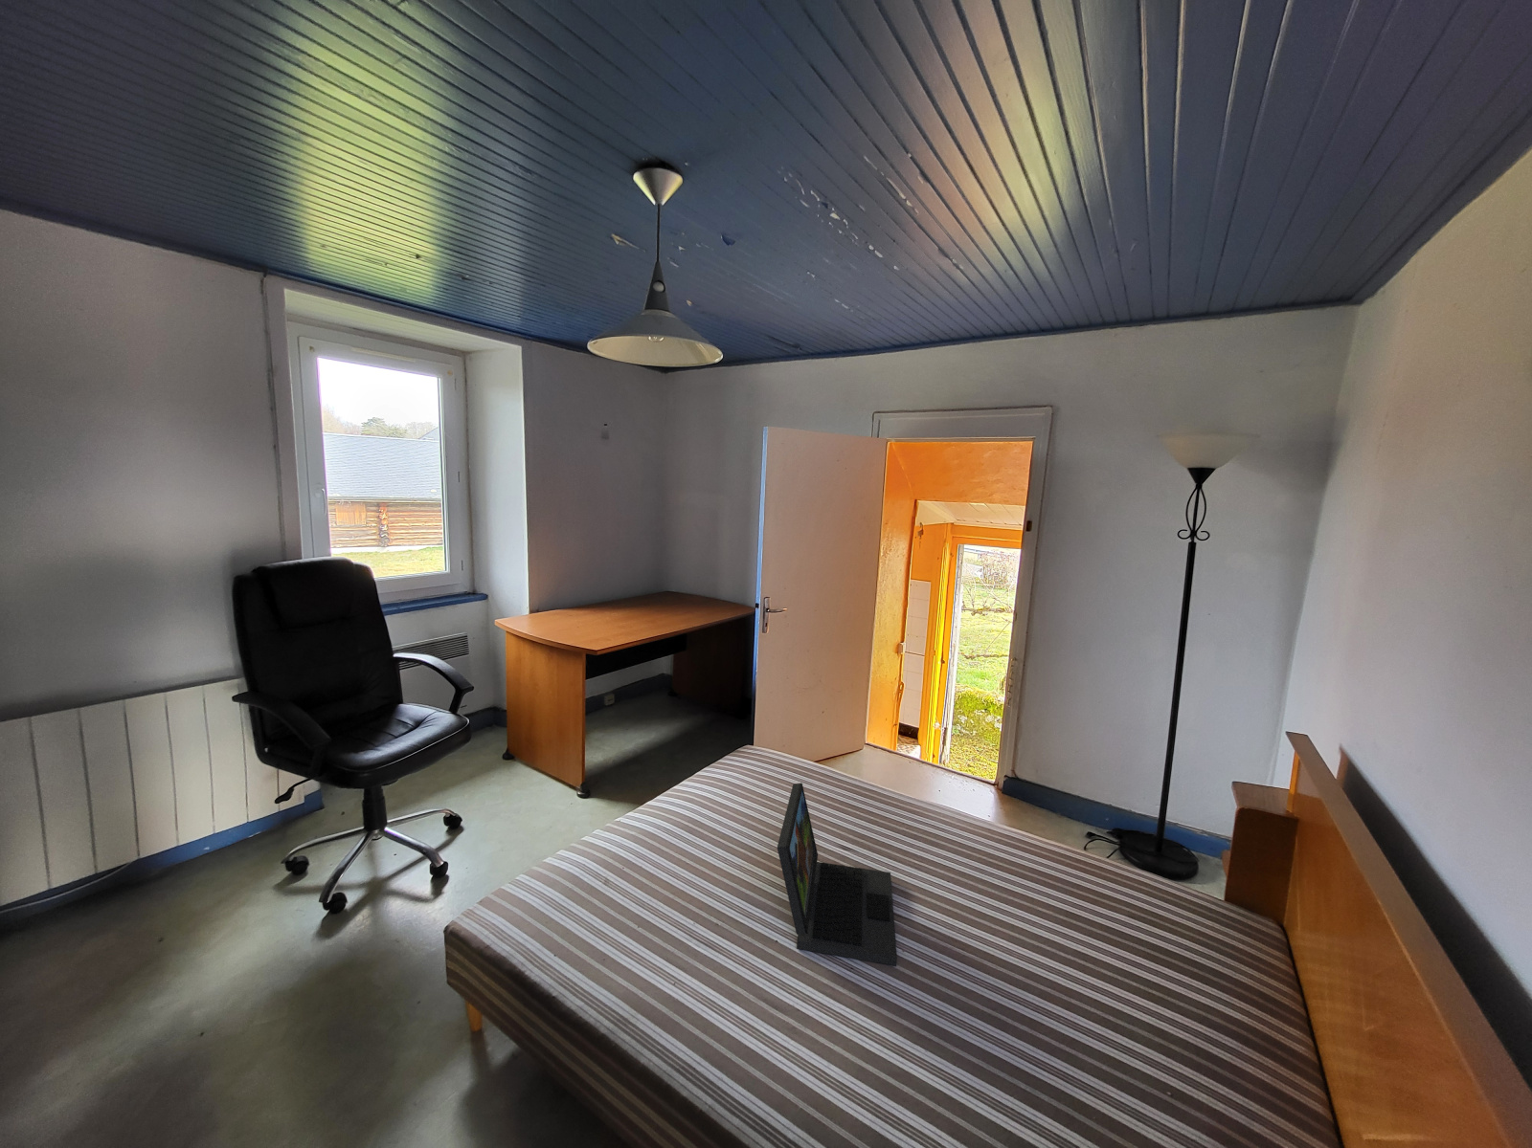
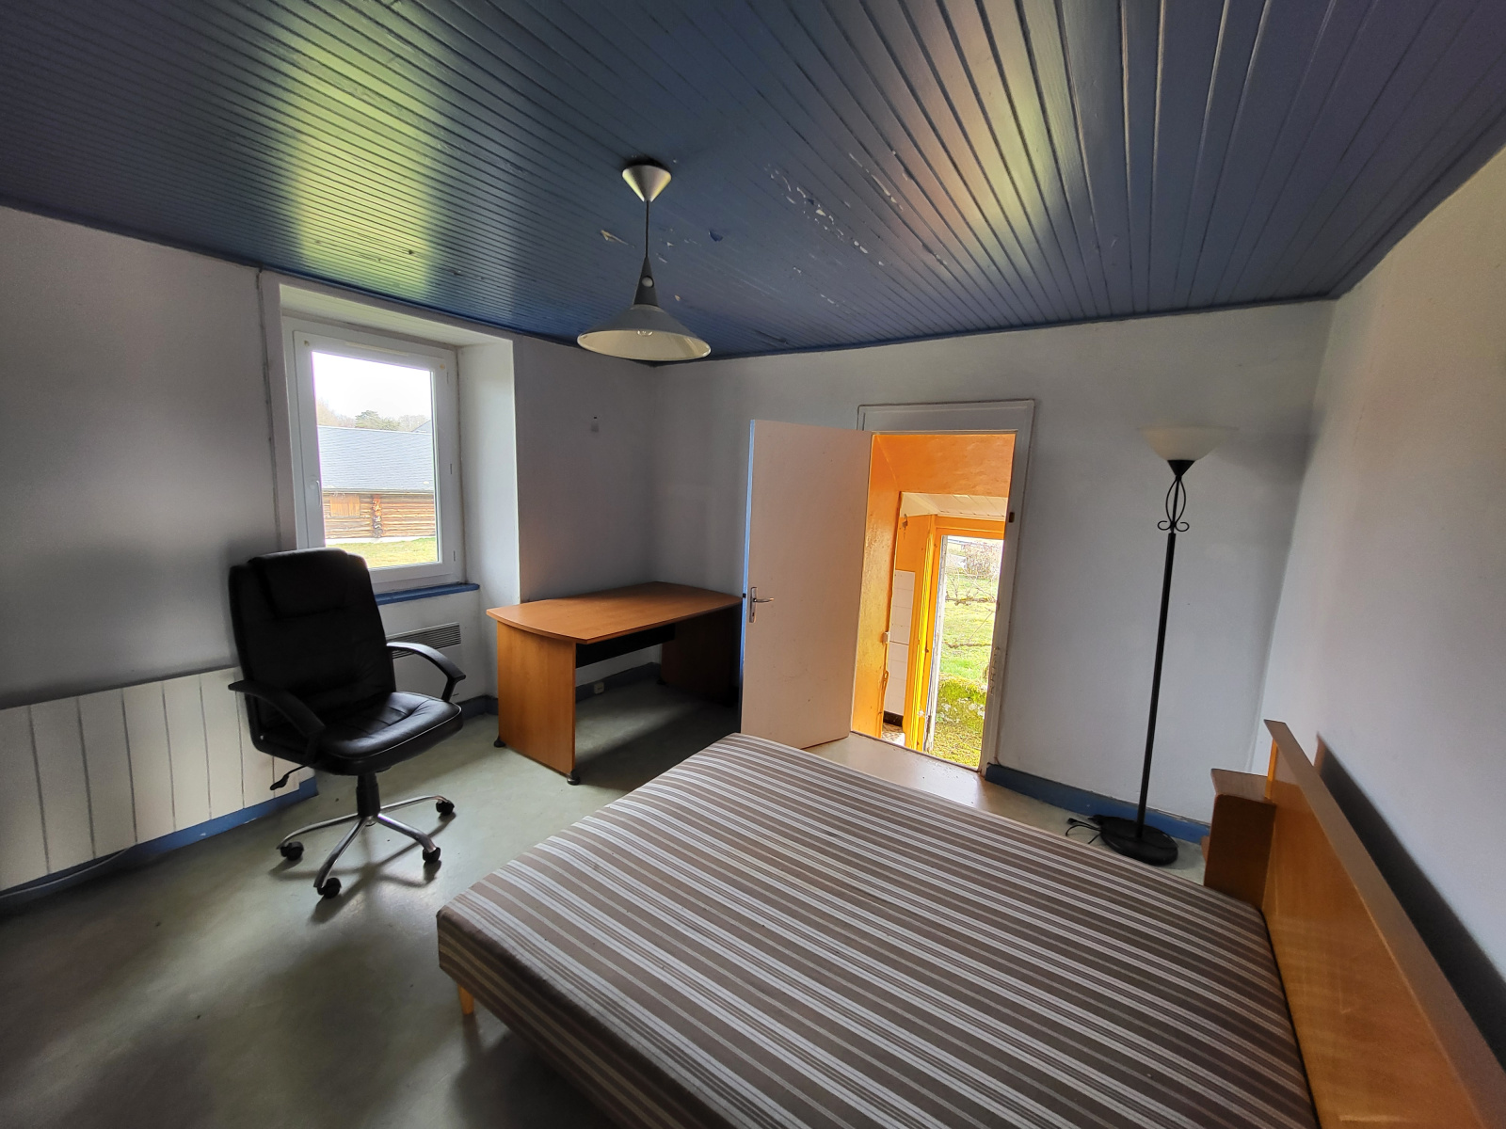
- laptop (838, 865)
